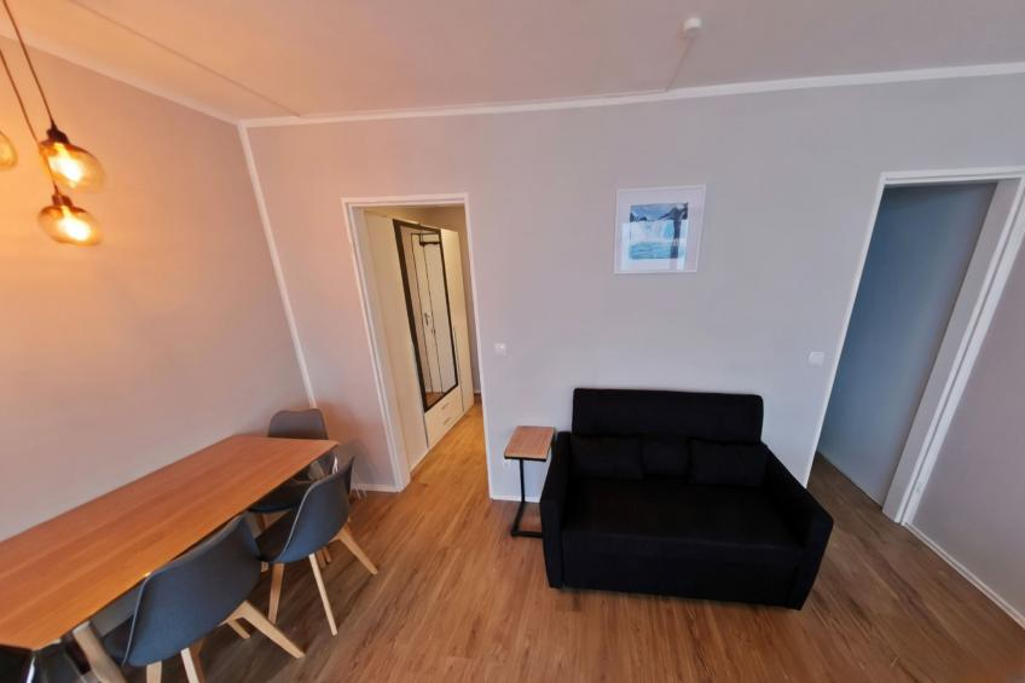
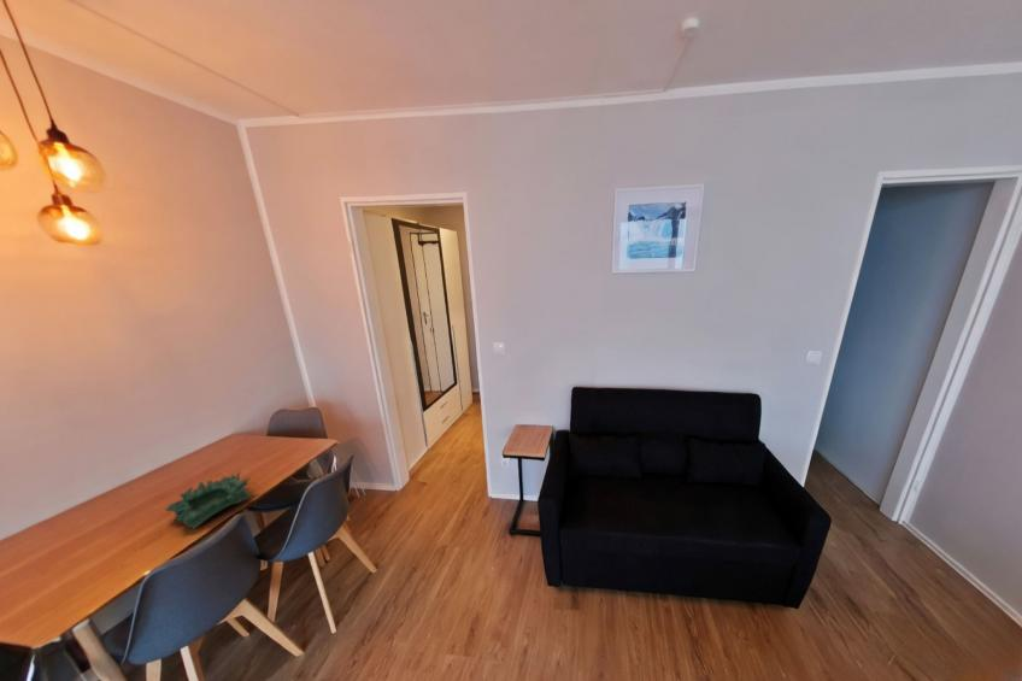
+ decorative bowl (212, 498)
